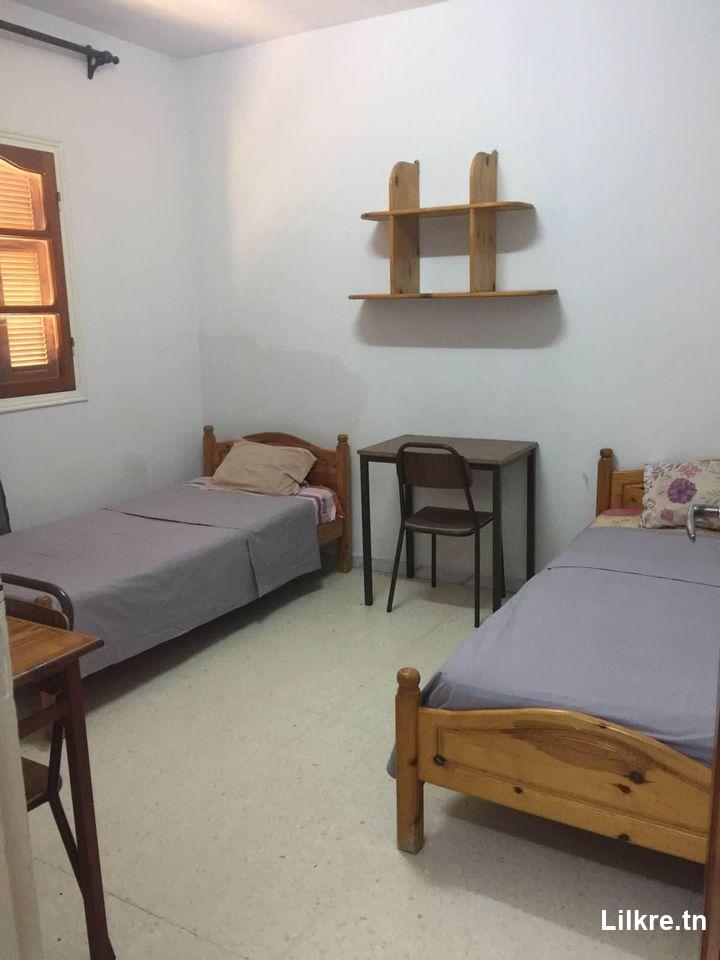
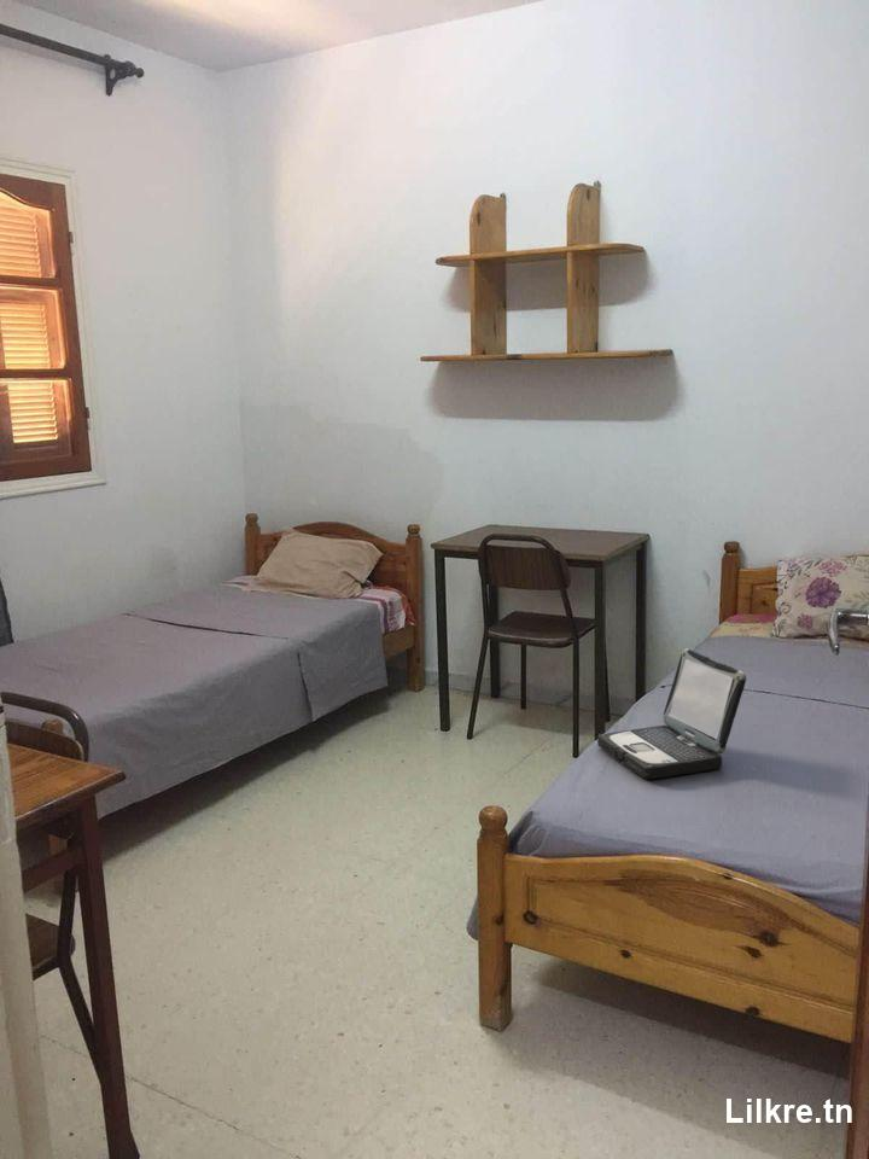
+ laptop (670, 710)
